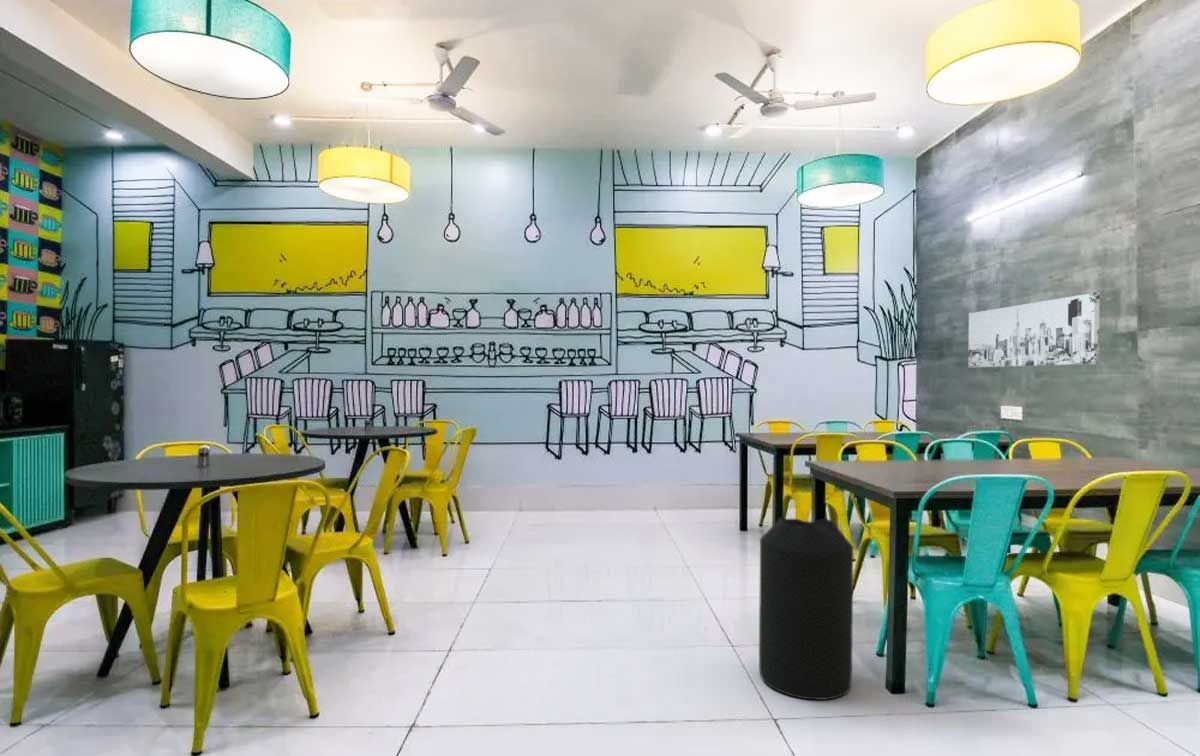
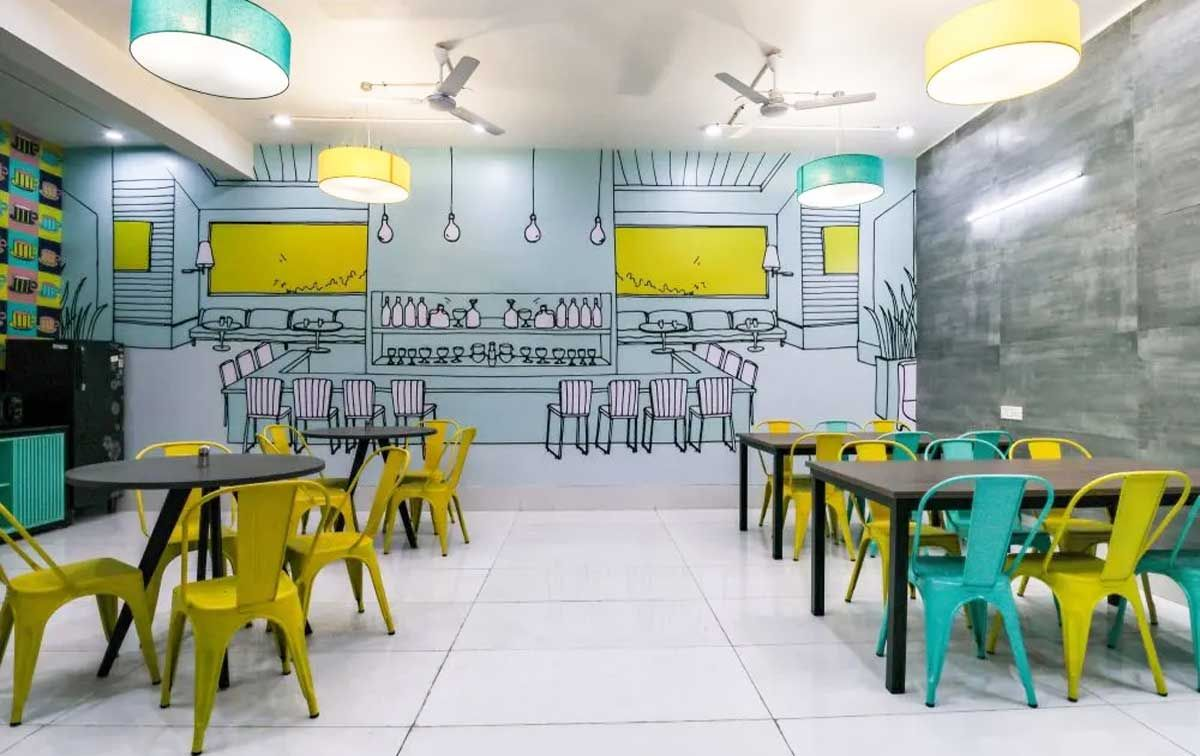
- trash can (805, 599)
- wall art (1024, 335)
